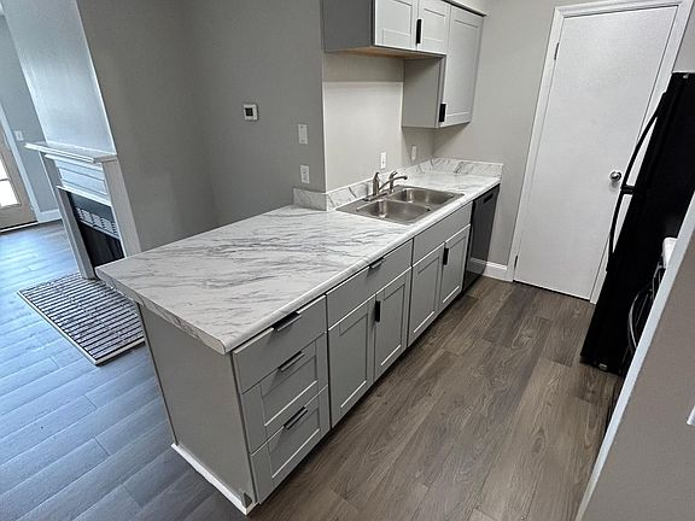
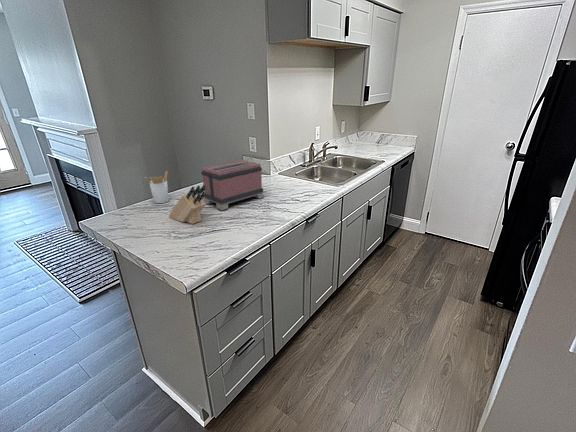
+ knife block (187, 201)
+ toaster (235, 182)
+ utensil holder (158, 187)
